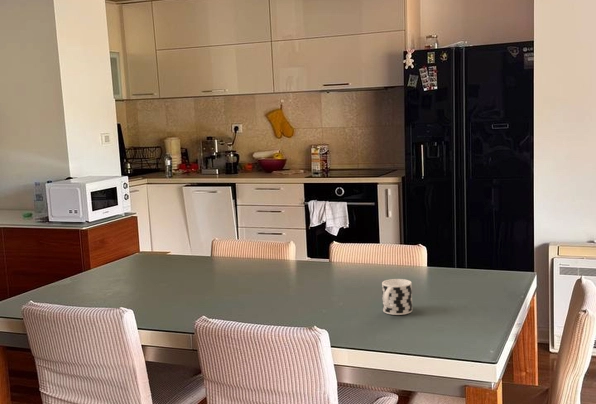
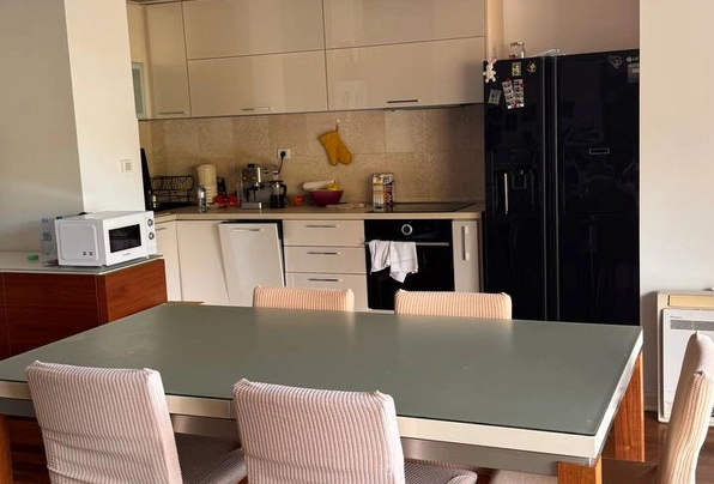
- cup (394, 297)
